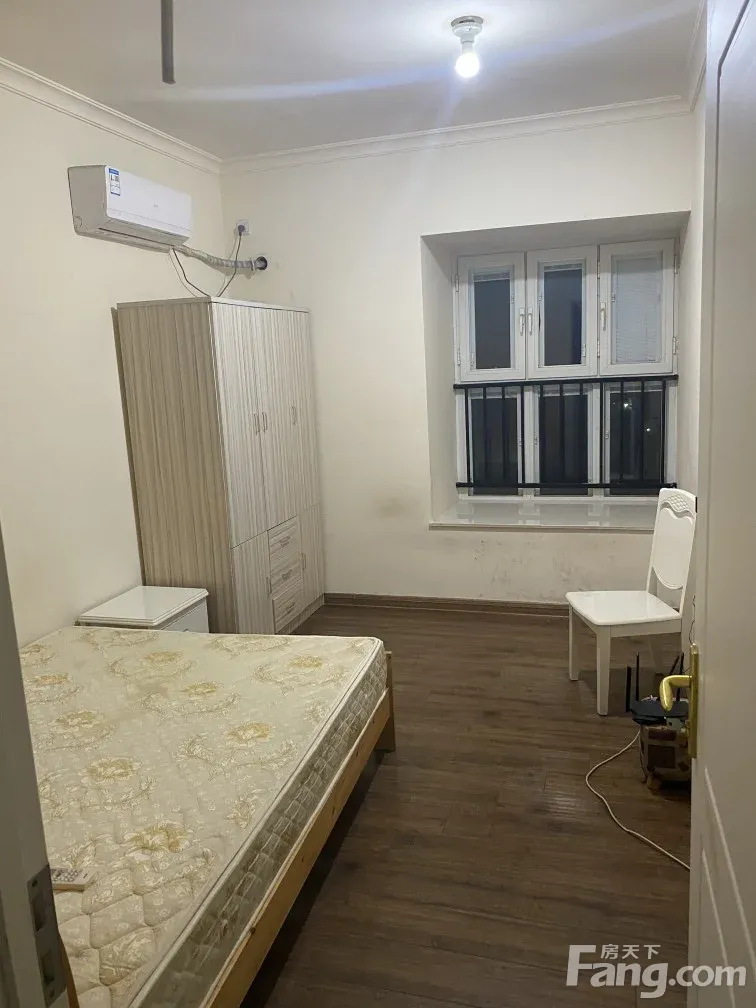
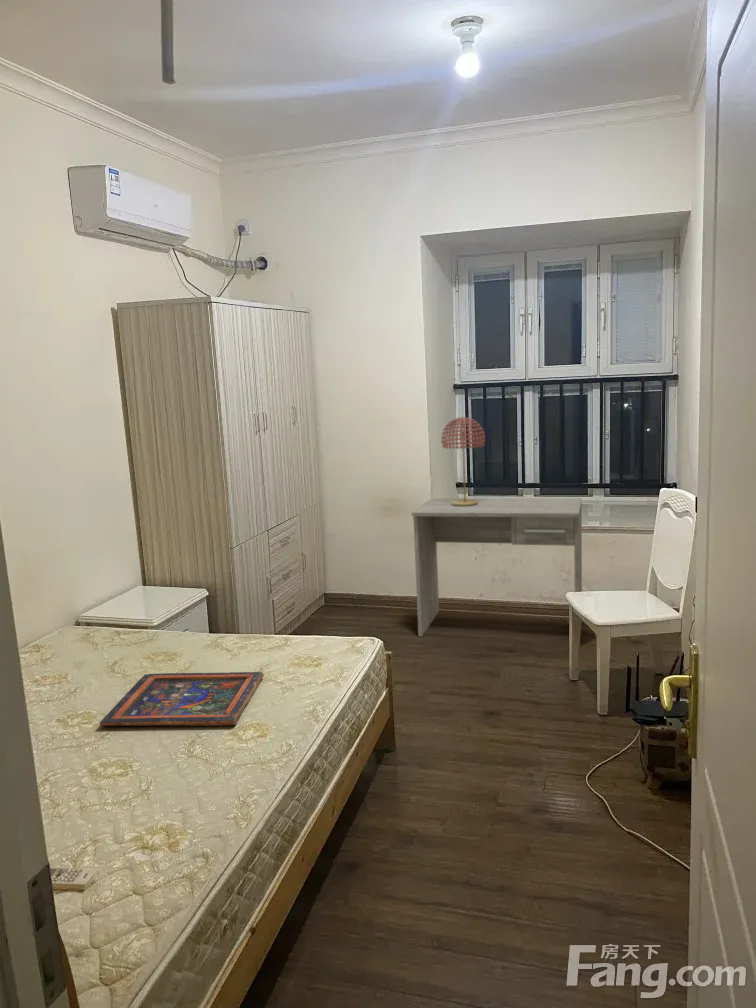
+ desk (500, 542)
+ table lamp (463, 460)
+ painted panel (187, 697)
